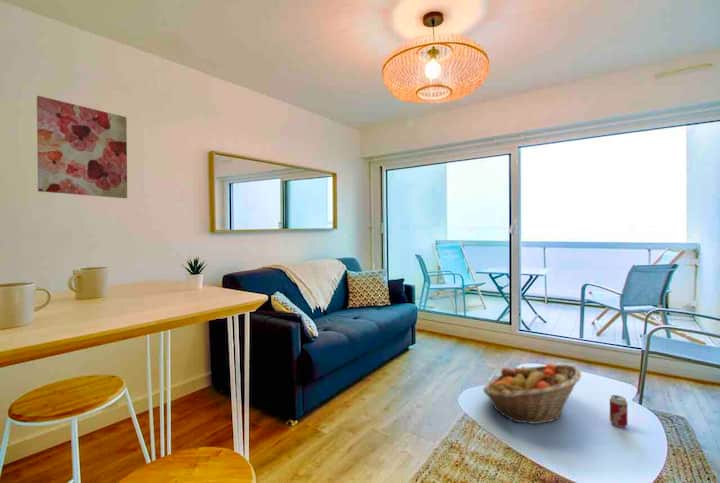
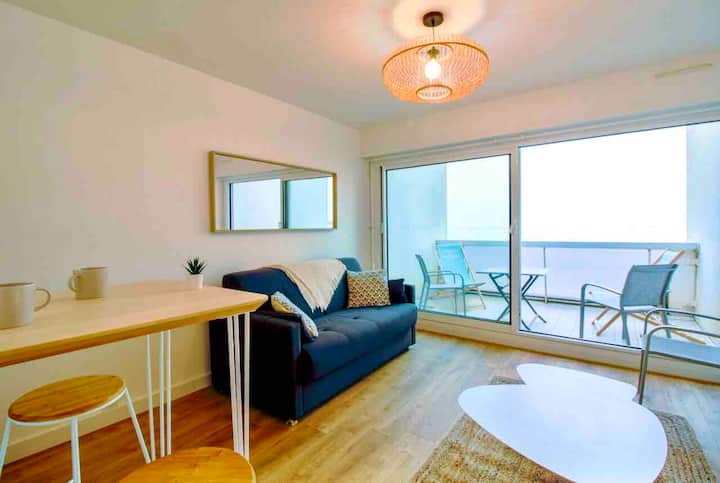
- beverage can (618, 411)
- wall art (85, 151)
- fruit basket (531, 387)
